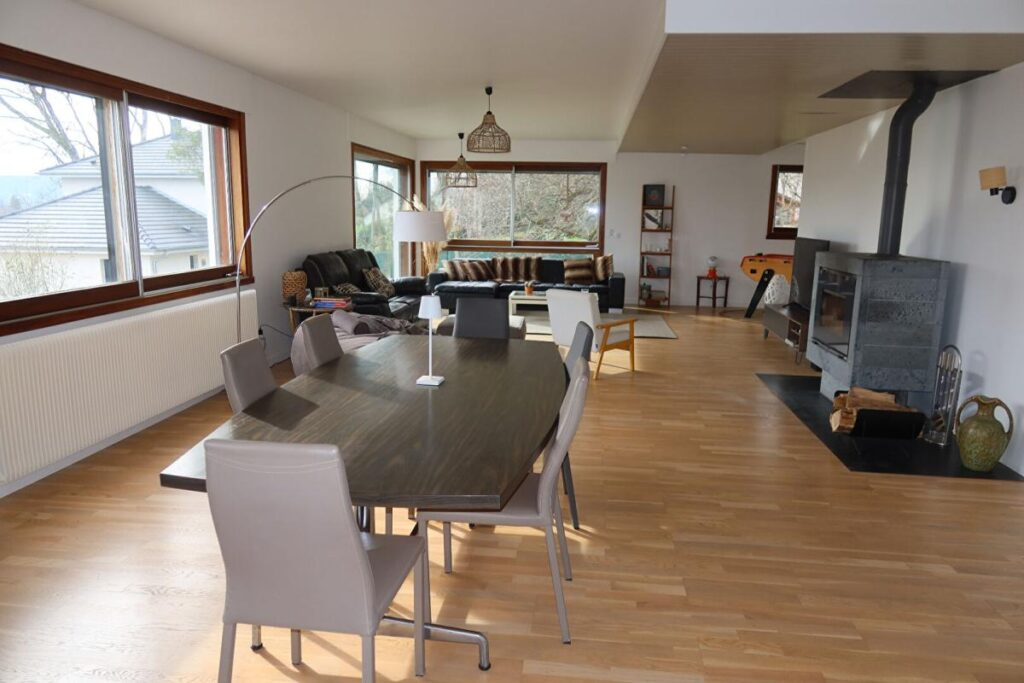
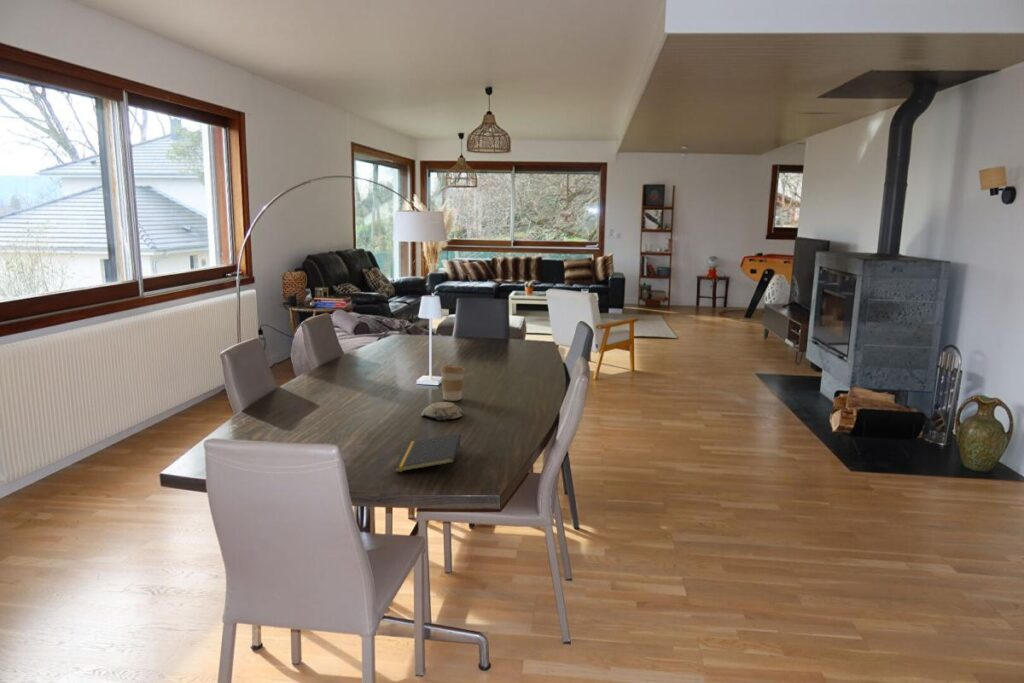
+ coffee cup (452, 381)
+ decorative bowl (442, 409)
+ notepad (429, 451)
